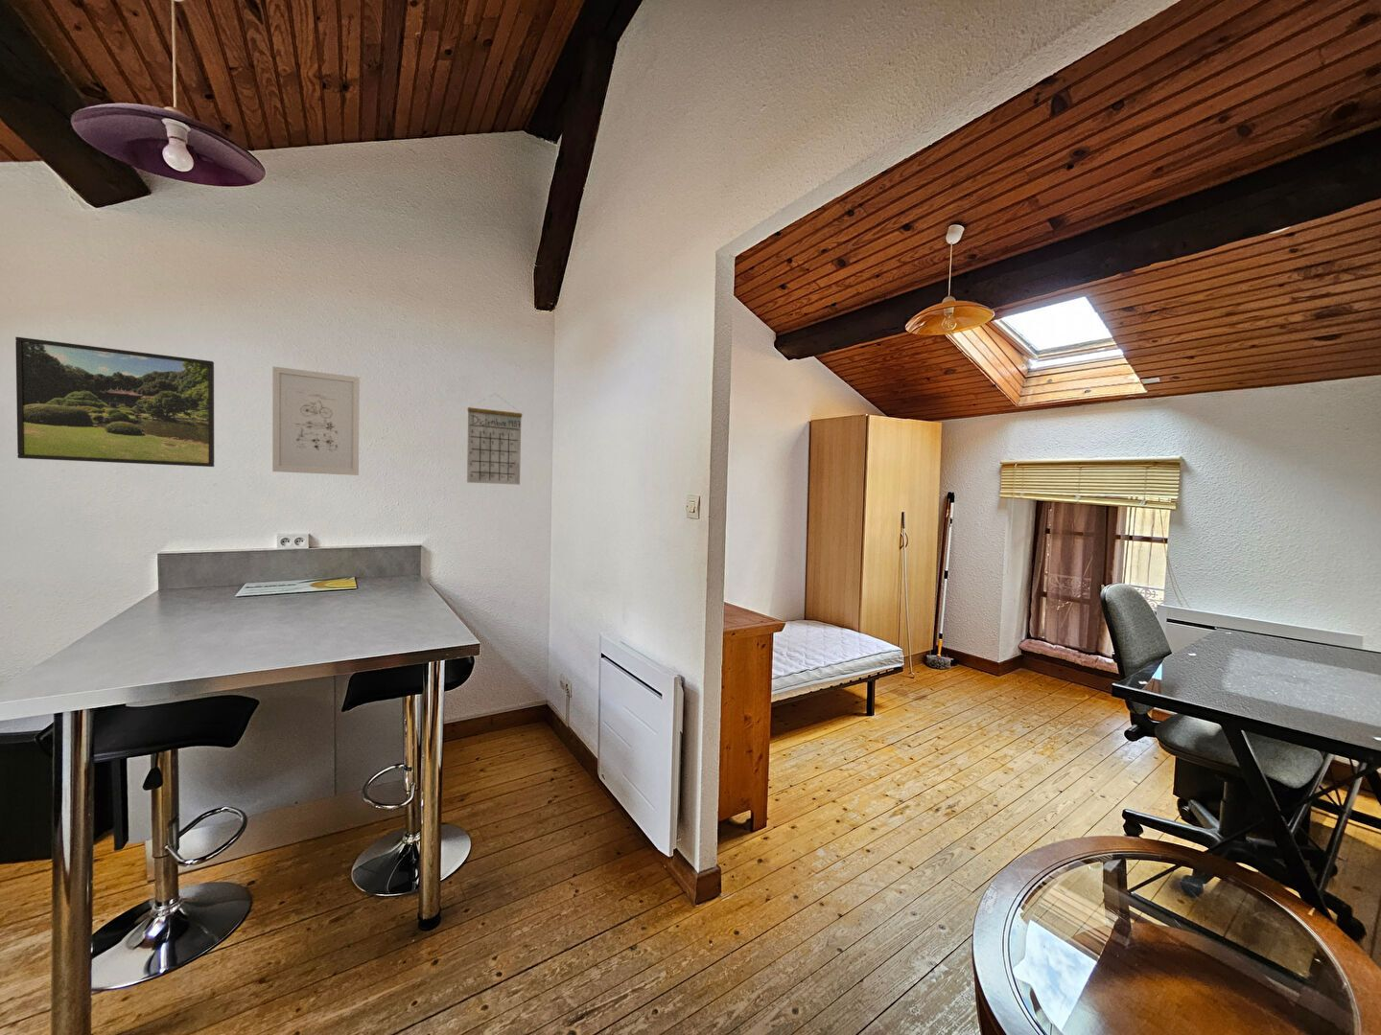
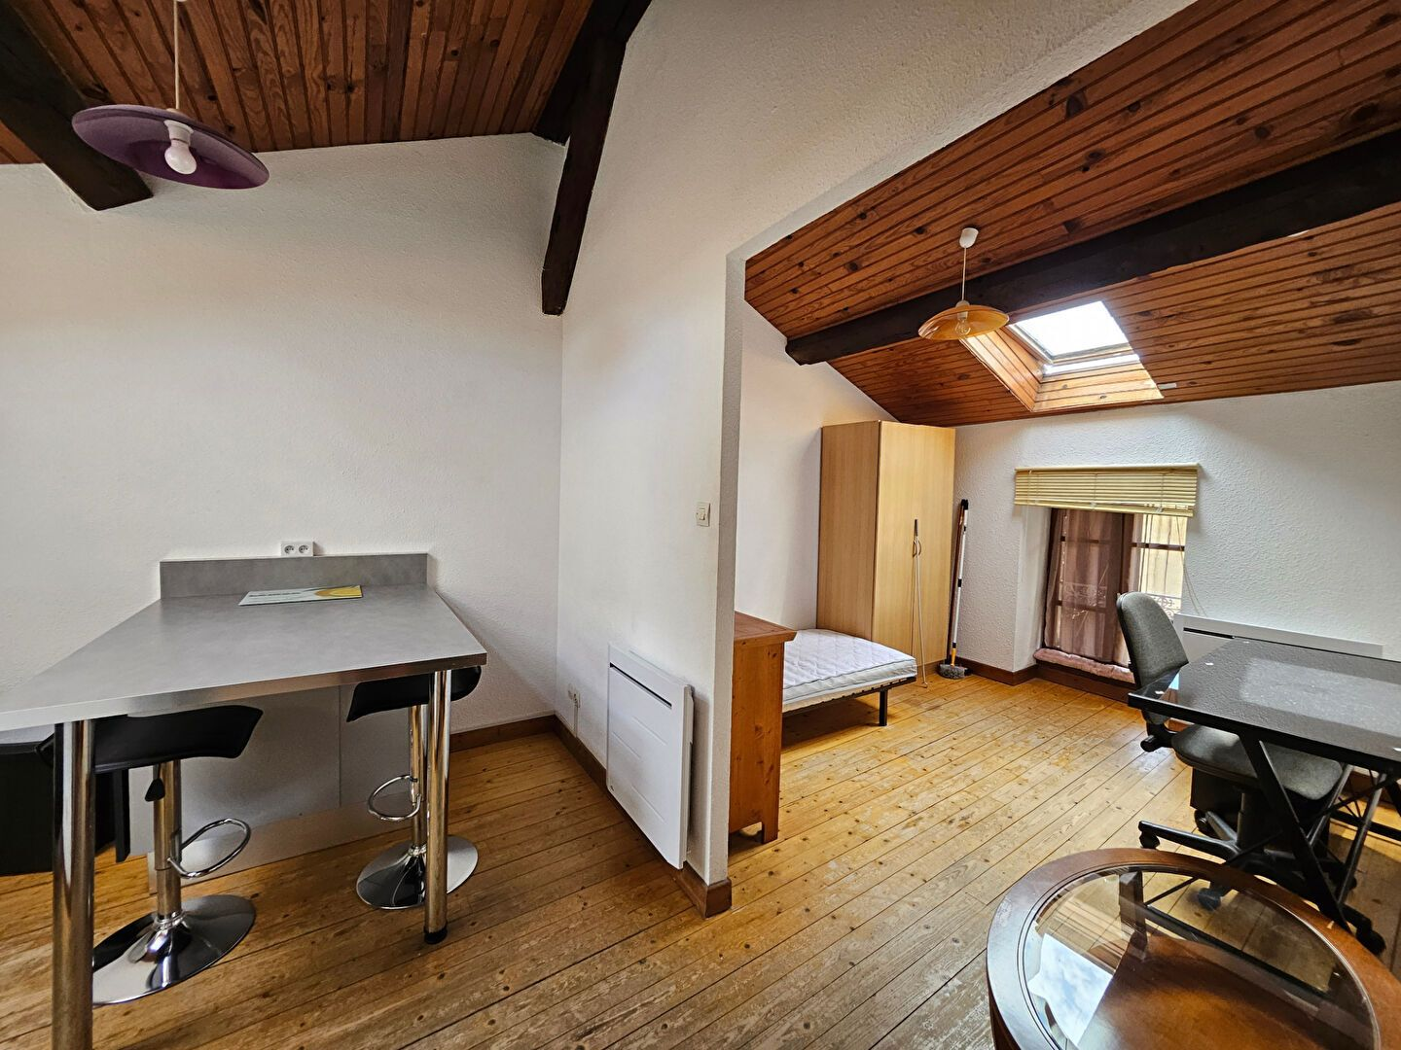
- calendar (495, 438)
- wall art (318, 423)
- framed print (122, 407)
